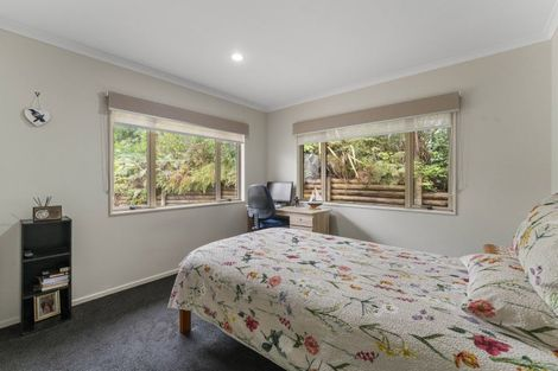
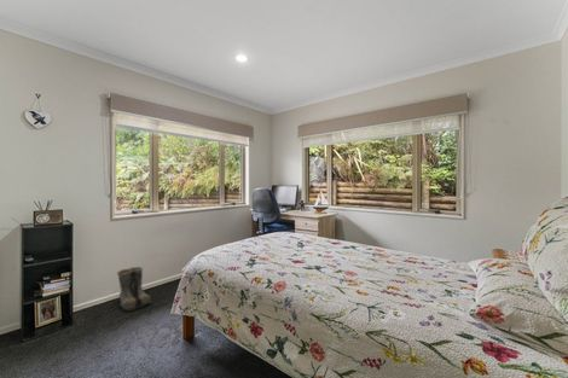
+ boots (133, 286)
